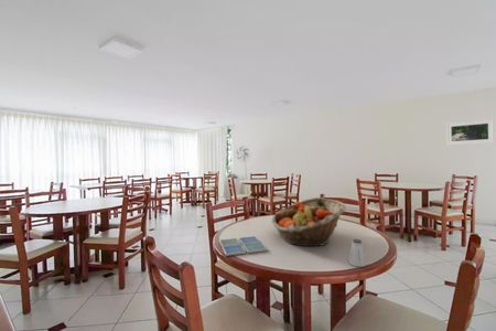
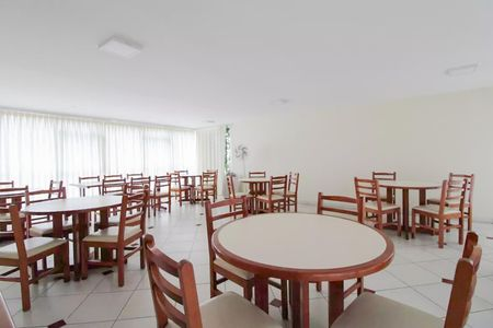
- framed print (468, 132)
- drink coaster (241, 244)
- saltshaker (357, 252)
- fruit basket (306, 218)
